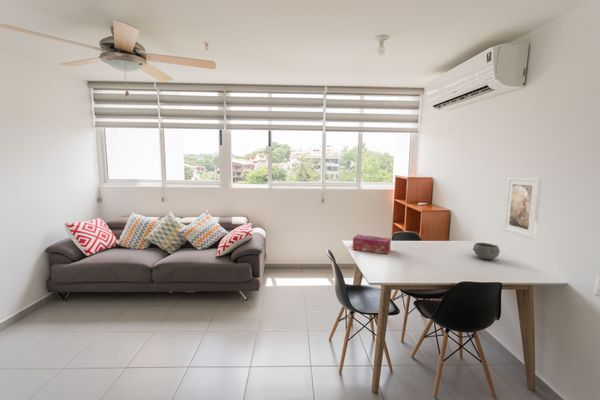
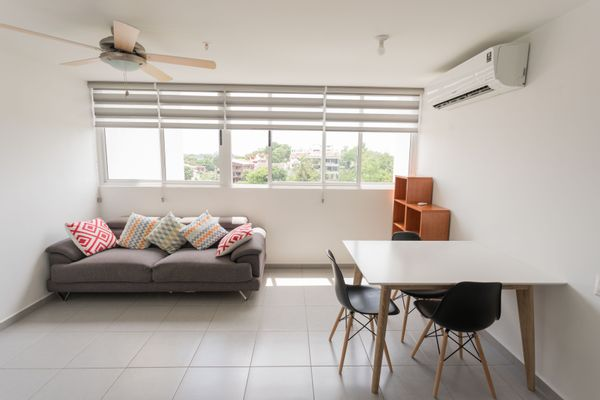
- bowl (485, 251)
- tissue box (371, 243)
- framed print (520, 206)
